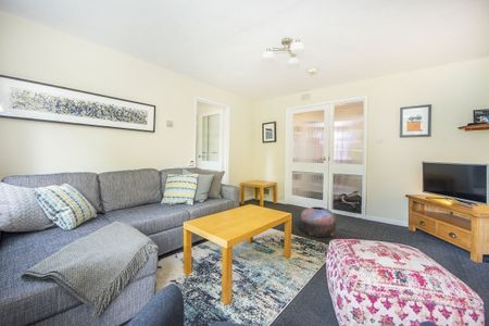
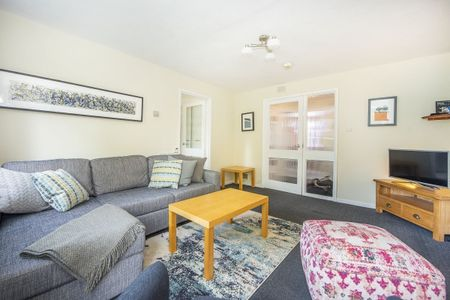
- pouf (317, 220)
